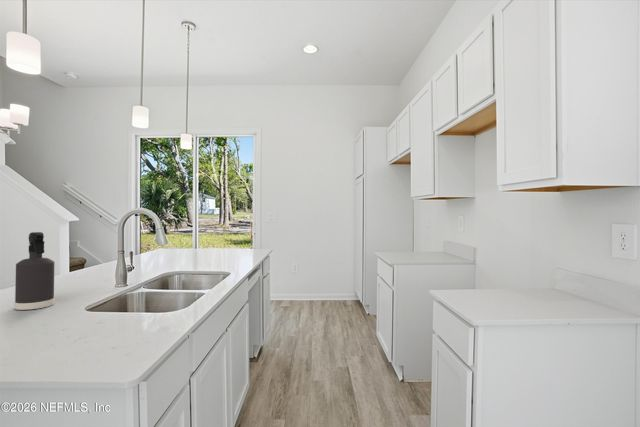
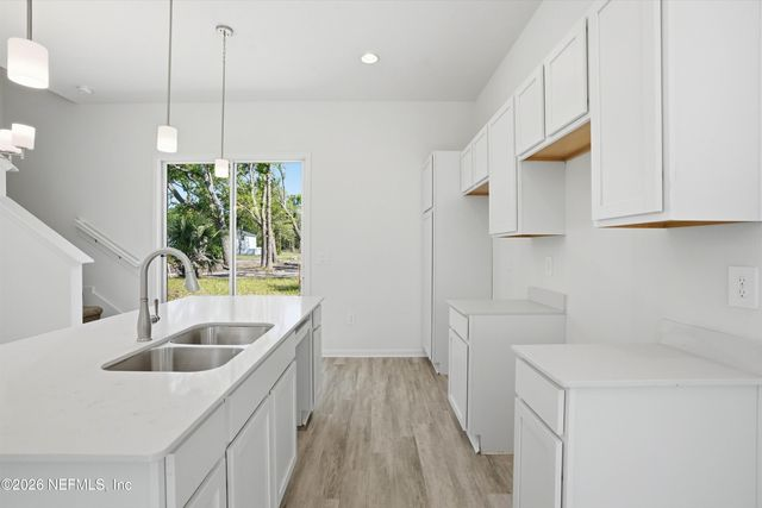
- spray bottle (36, 269)
